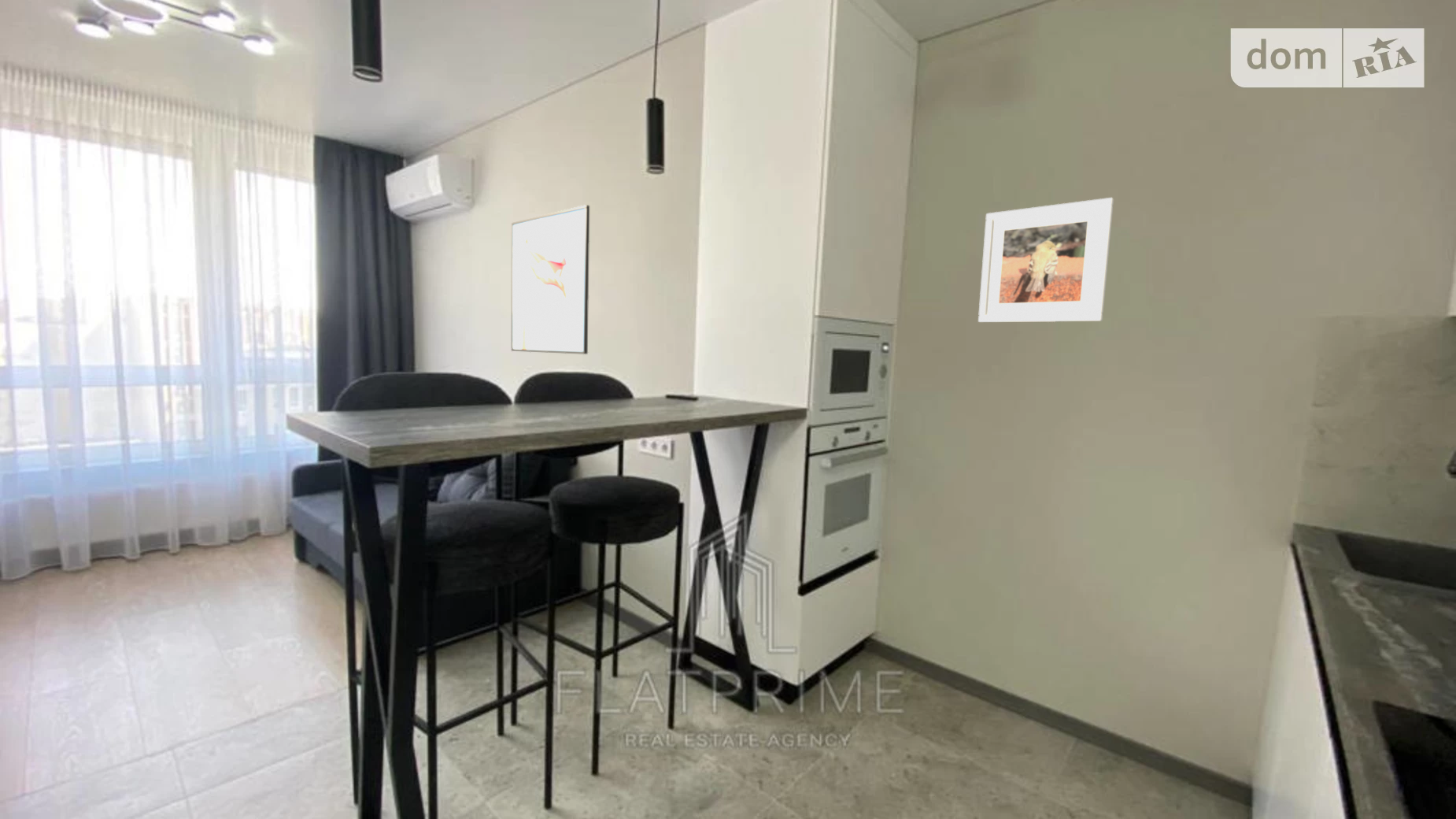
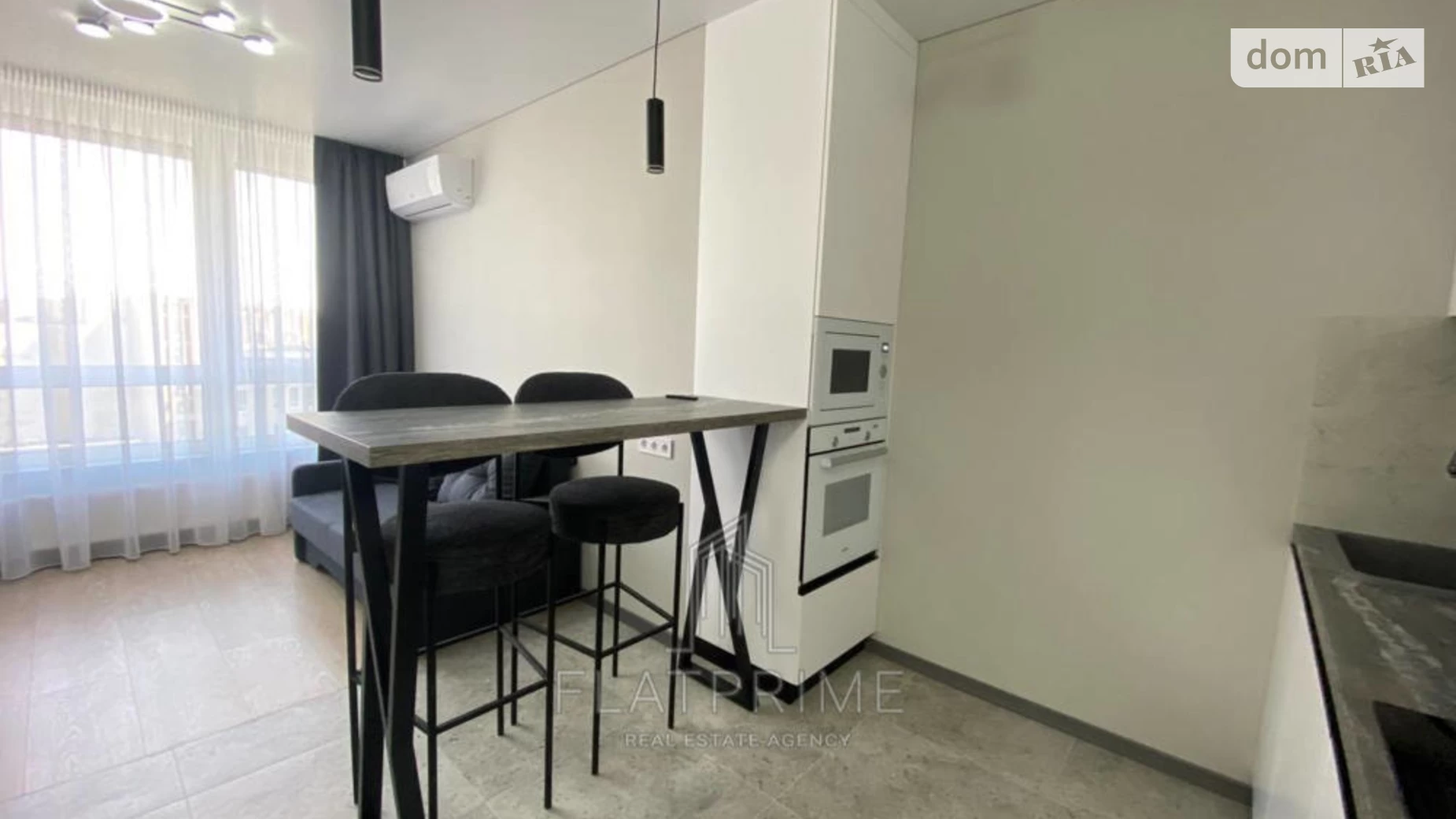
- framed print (1041, 265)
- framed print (547, 284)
